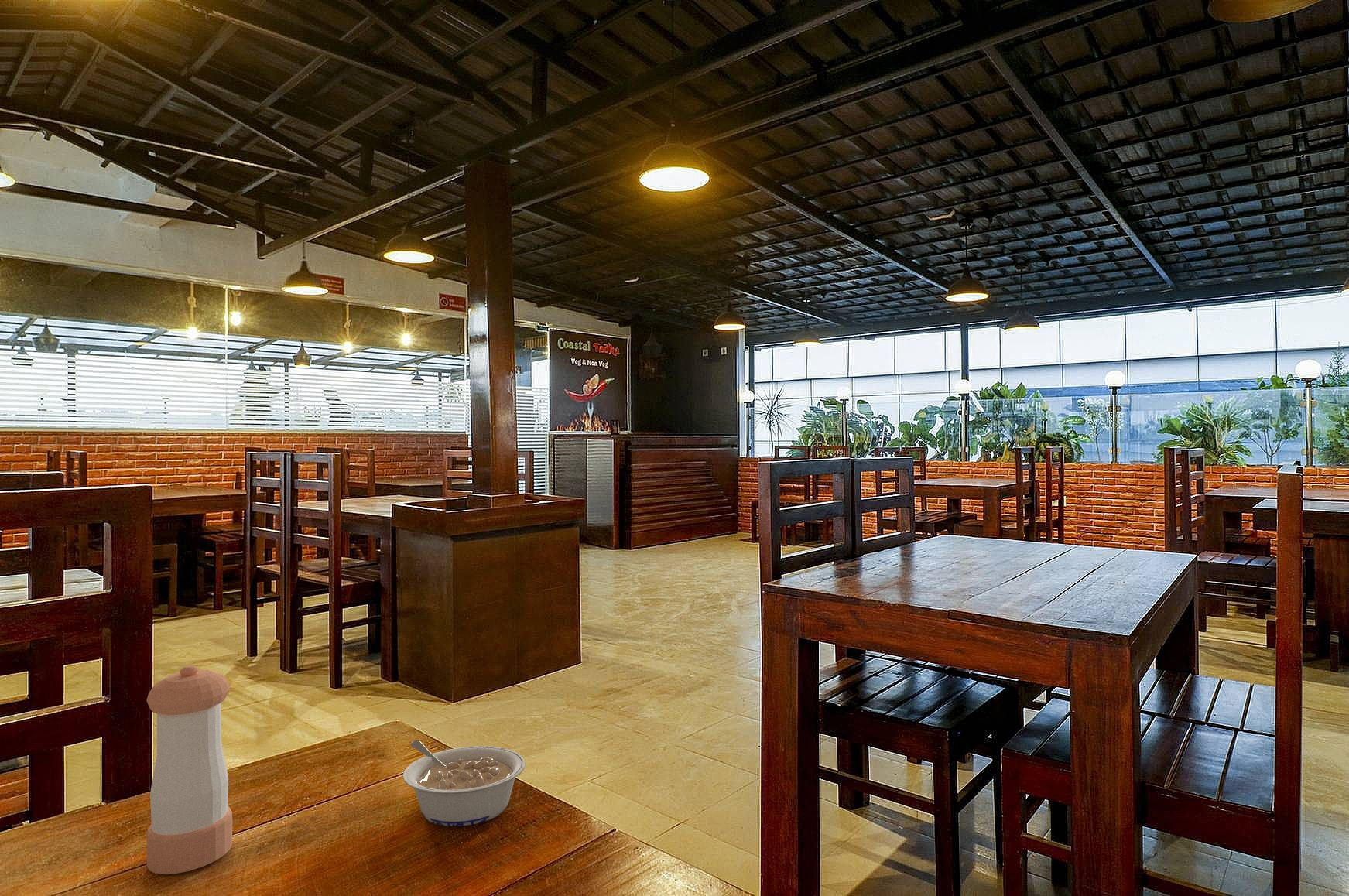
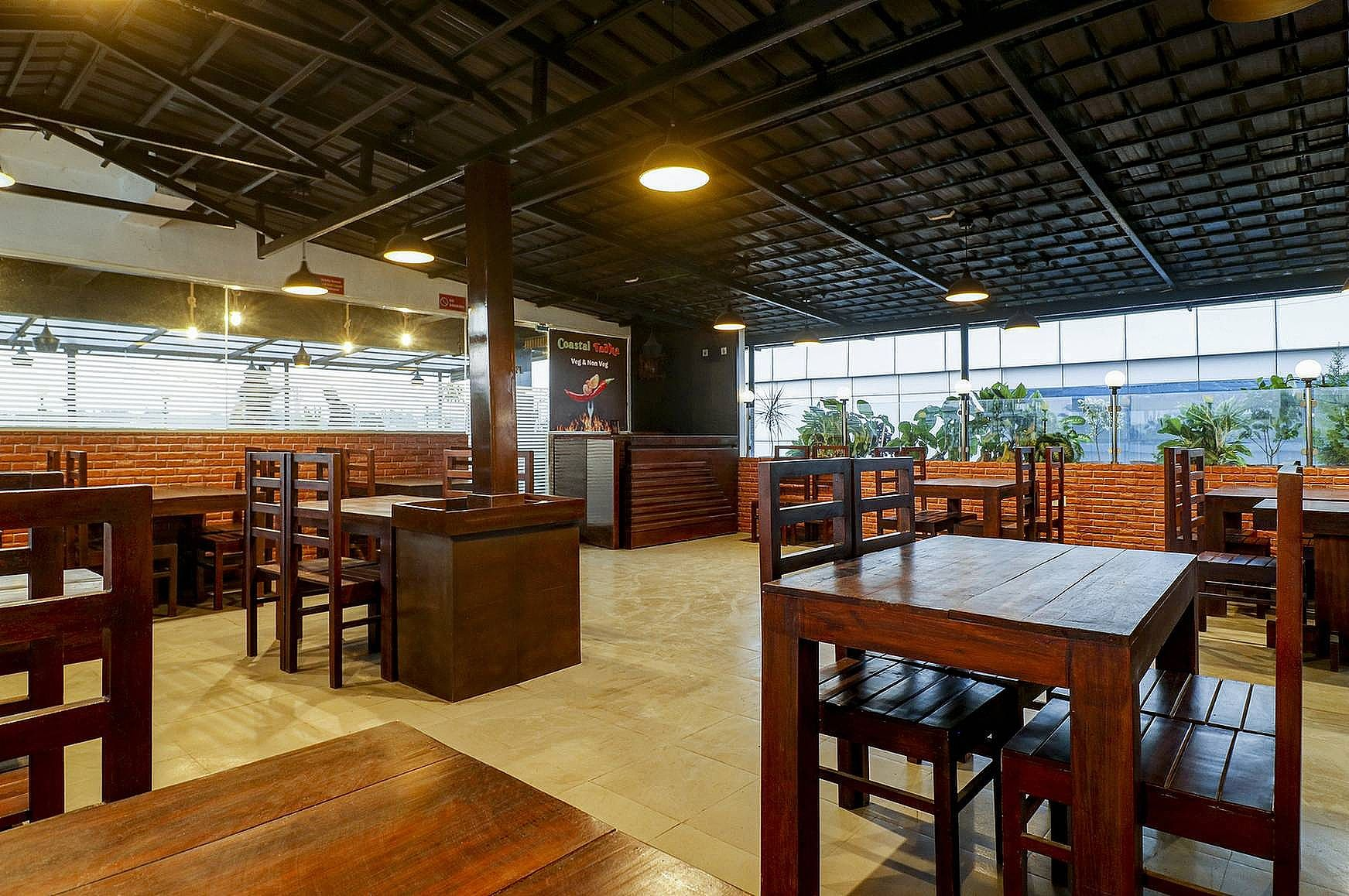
- pepper shaker (190, 760)
- legume (461, 784)
